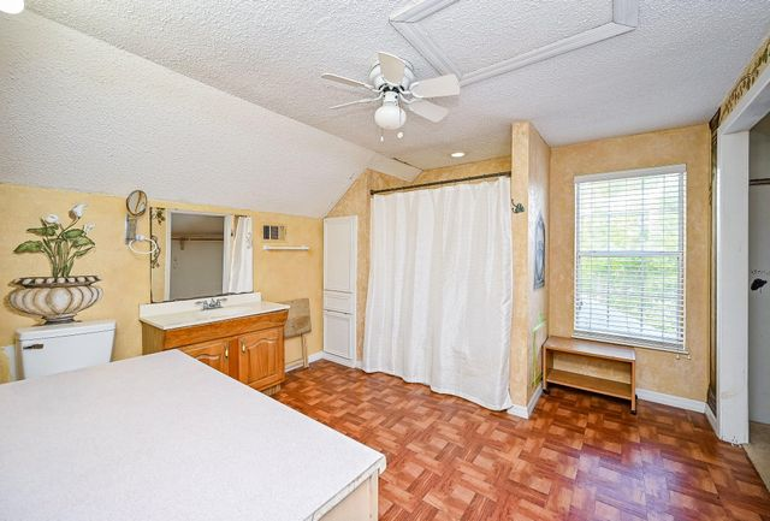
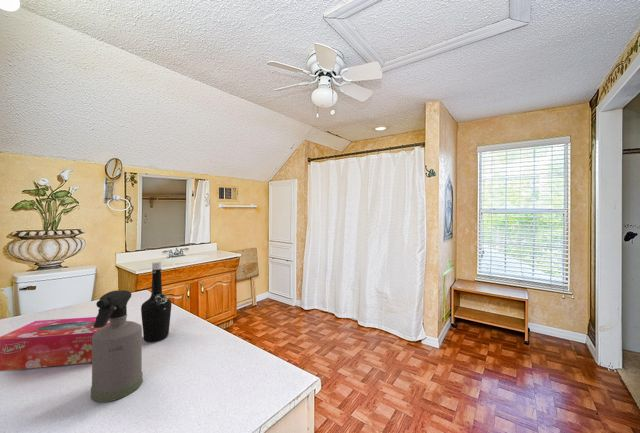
+ tissue box (66, 340)
+ spray bottle (115, 340)
+ bottle (156, 299)
